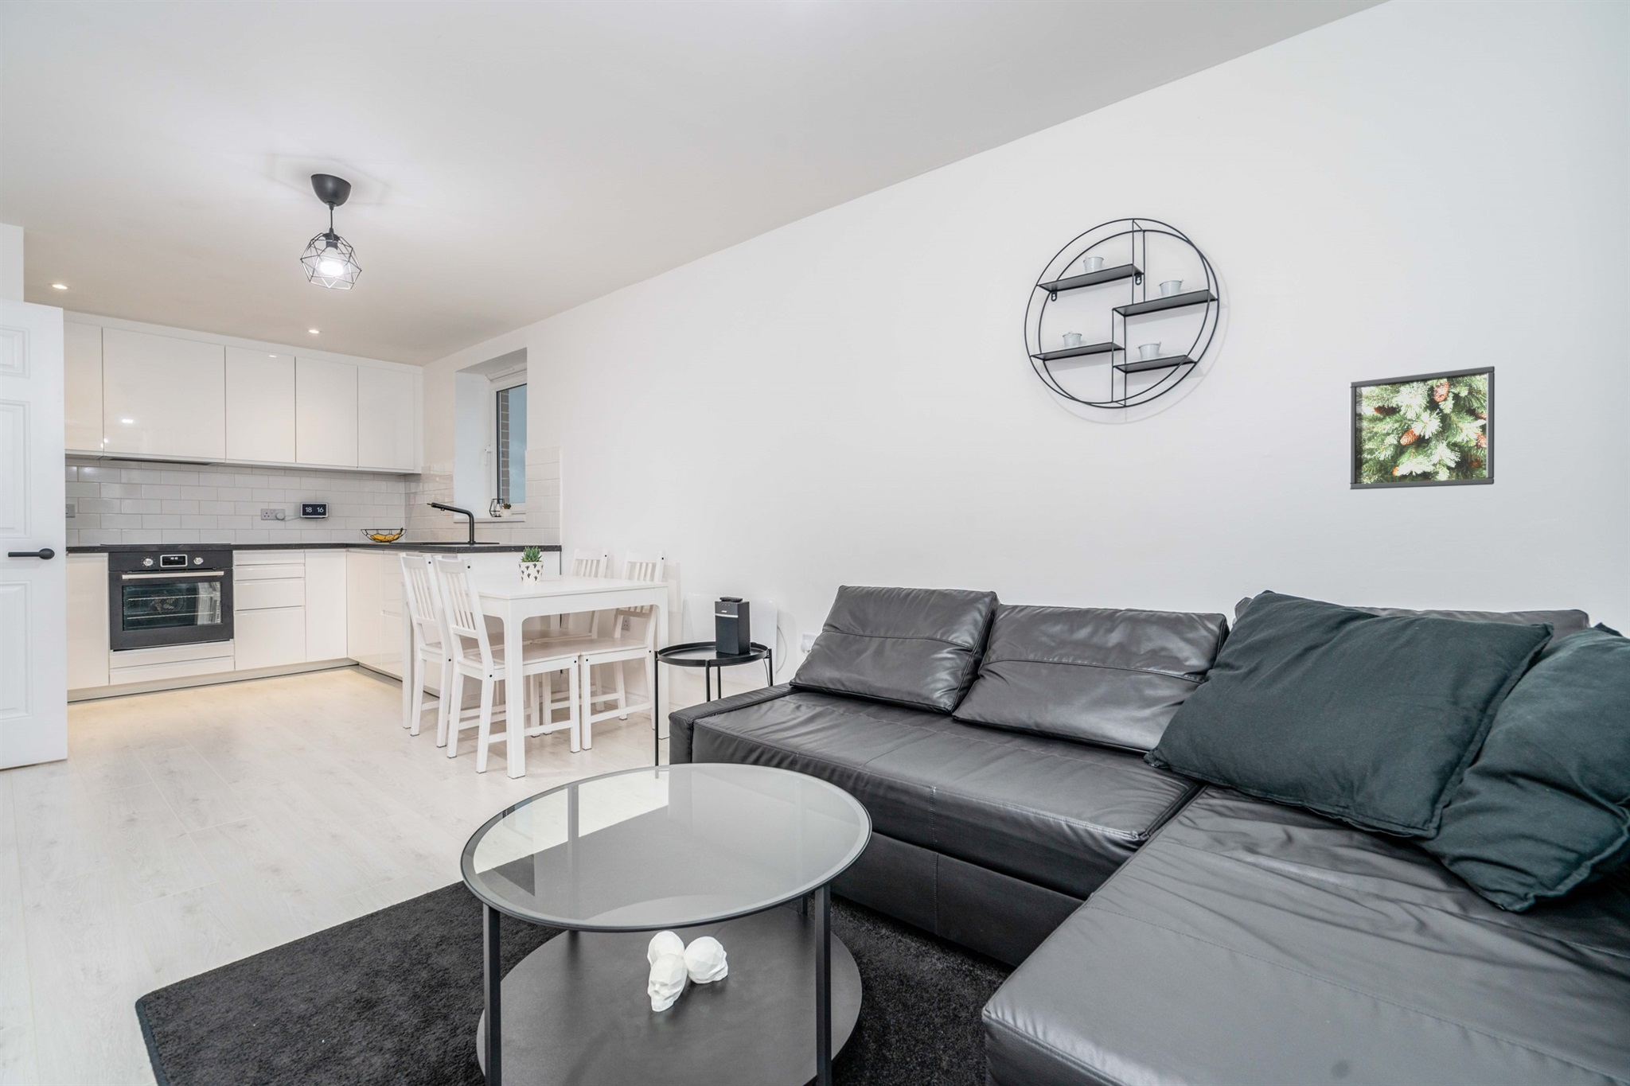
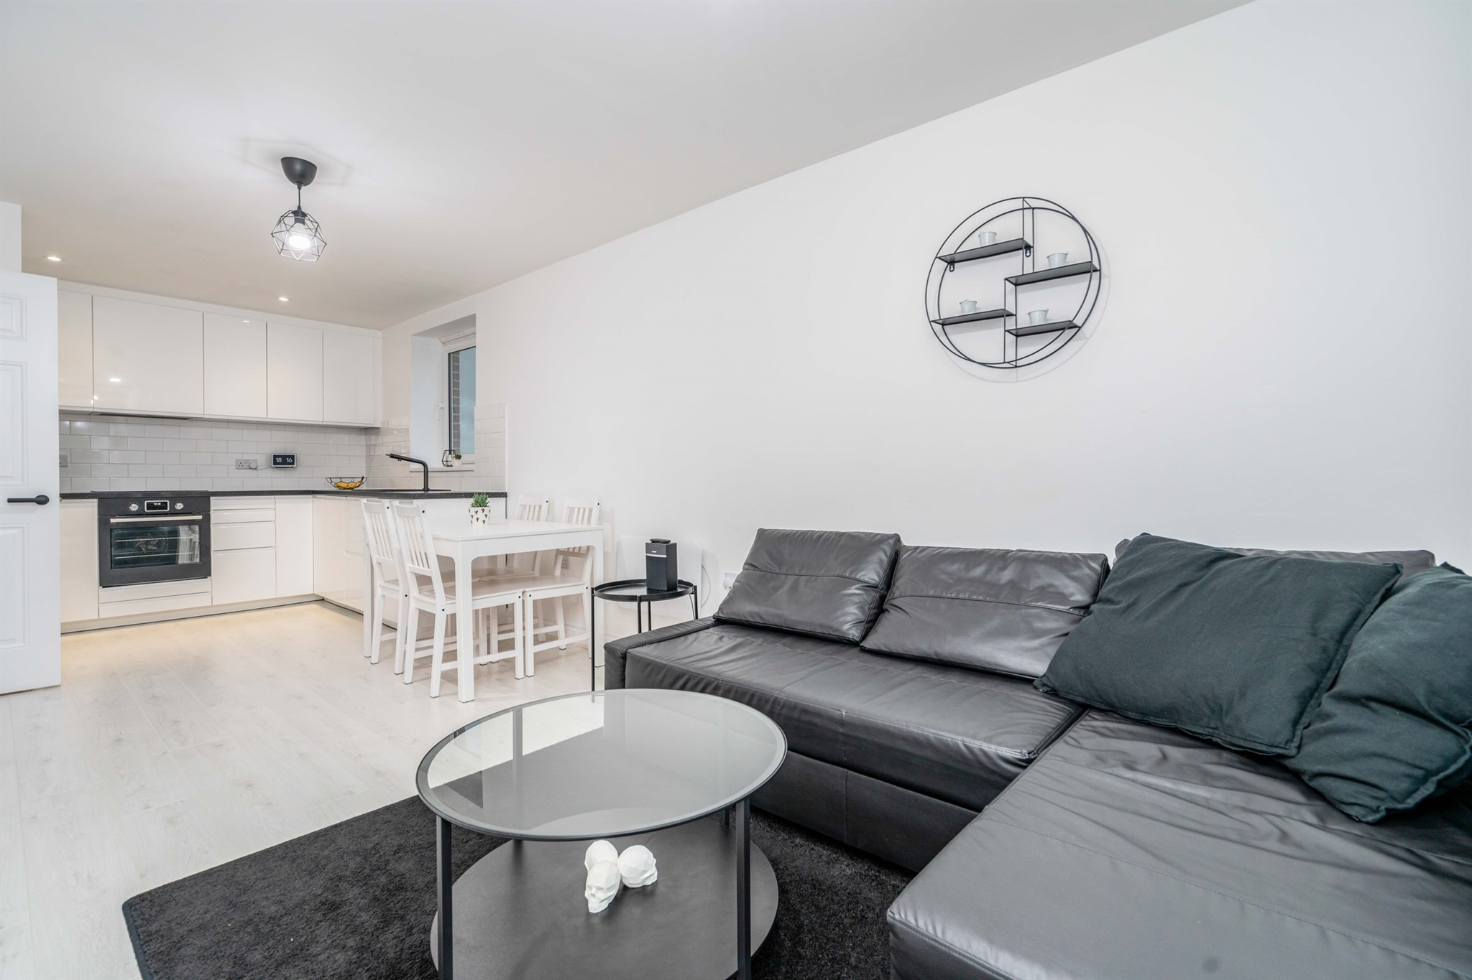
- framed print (1418, 430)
